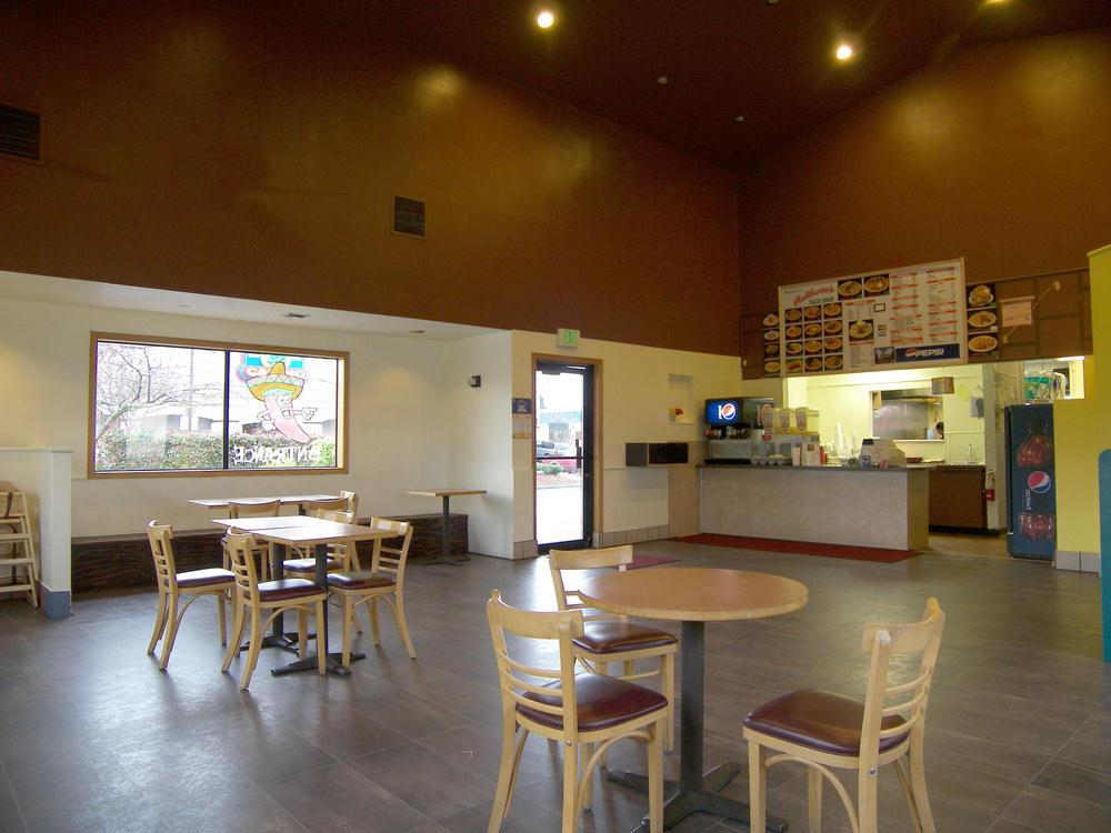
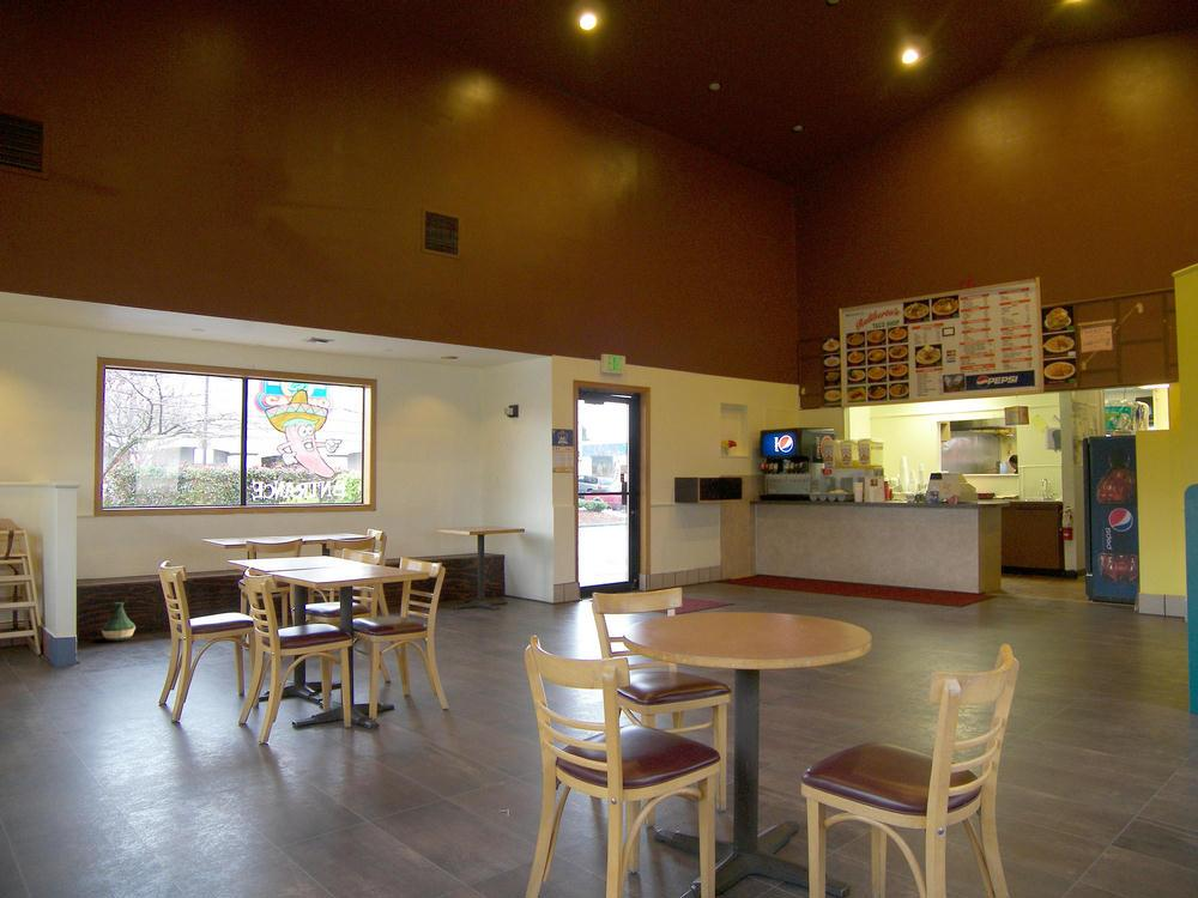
+ vase (119, 620)
